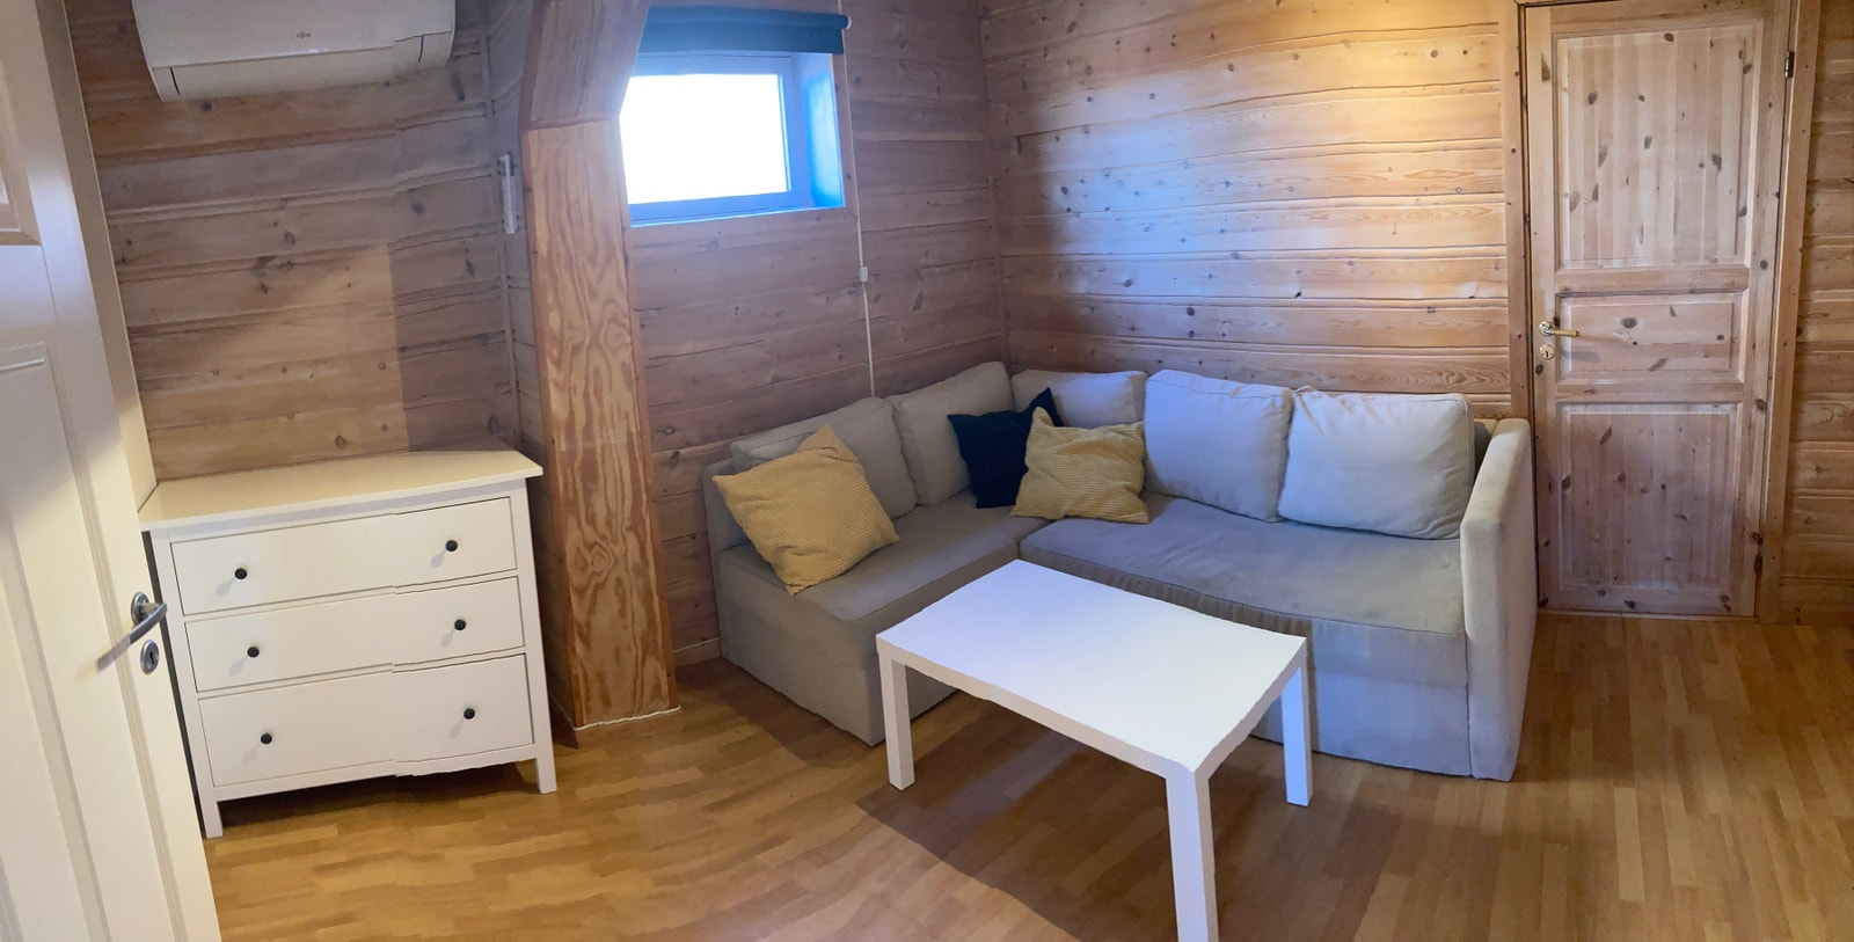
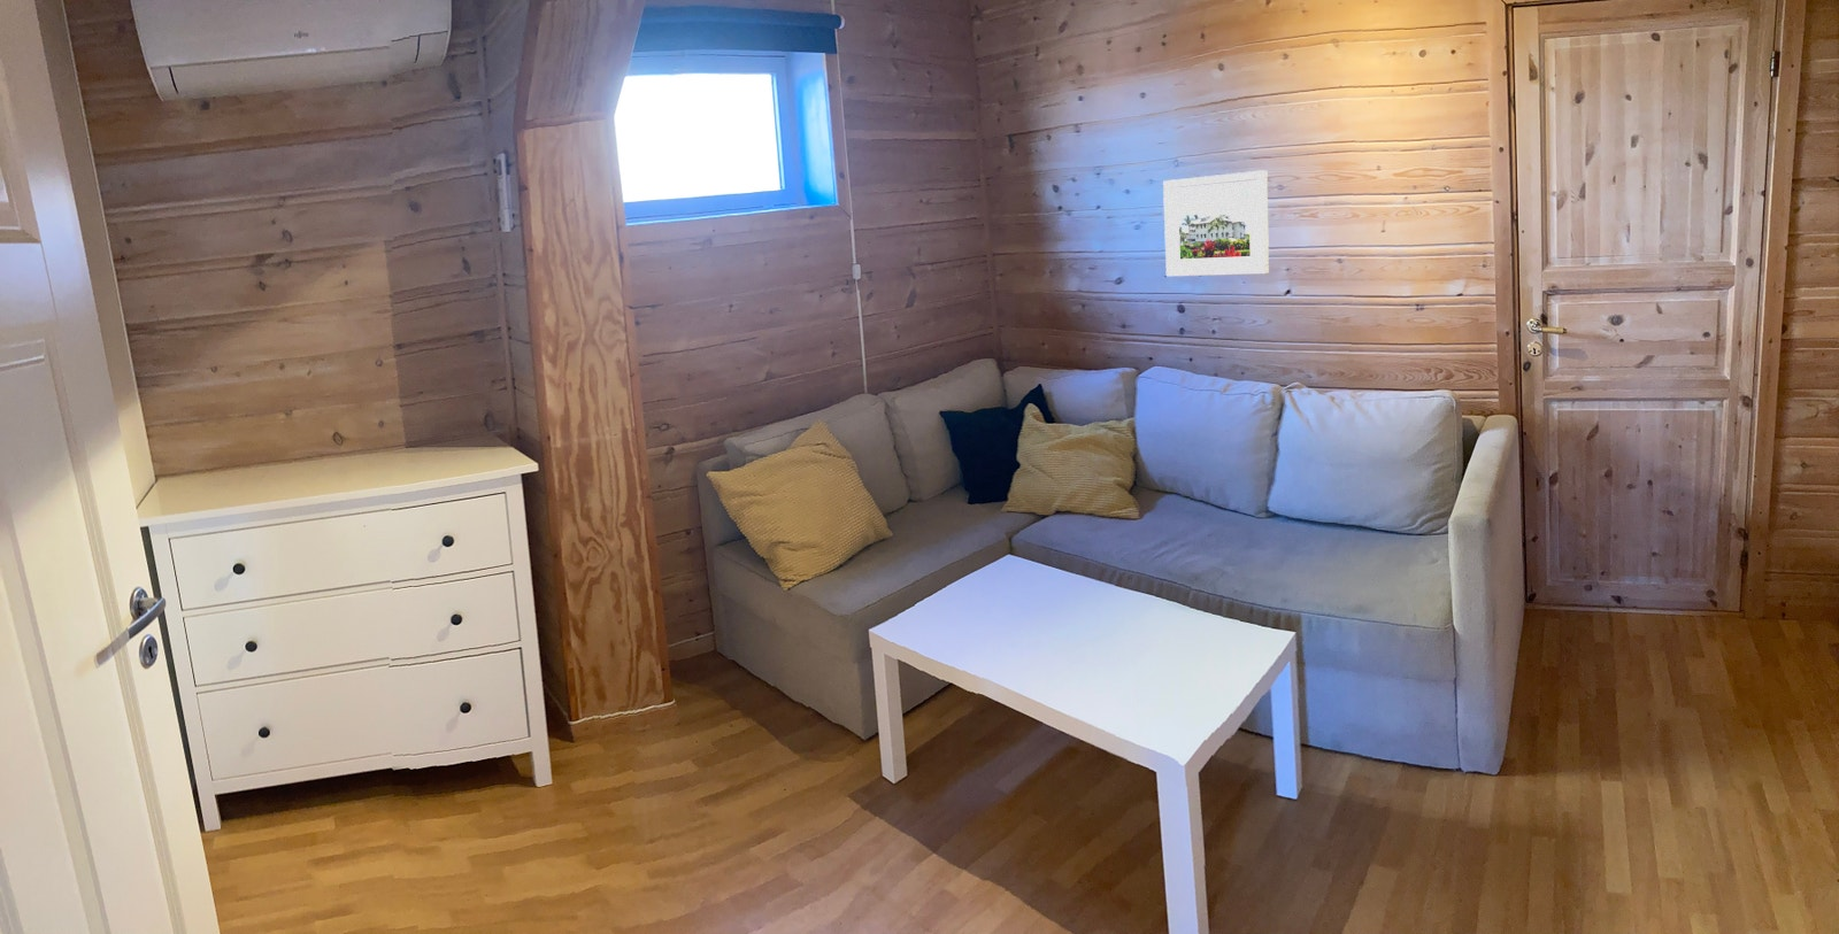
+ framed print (1213, 225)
